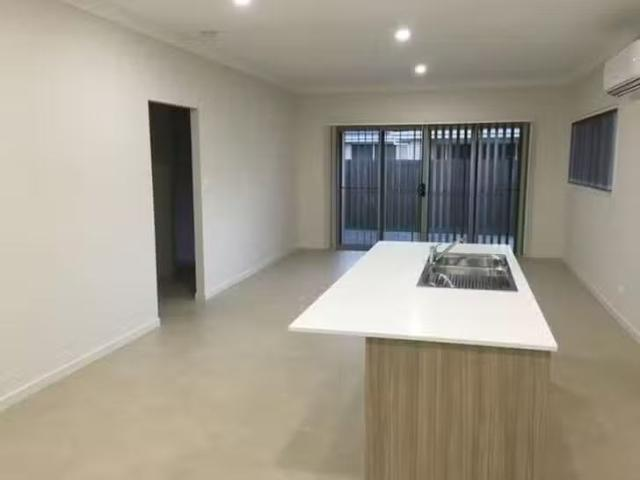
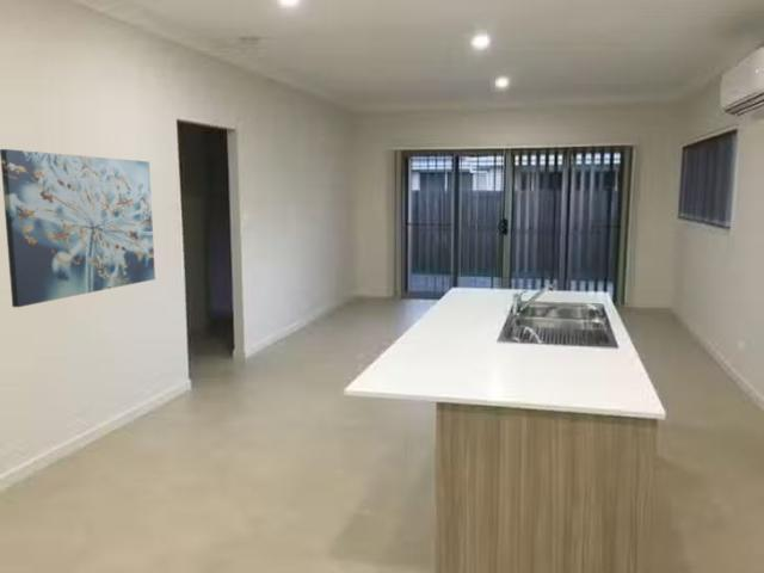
+ wall art (90, 224)
